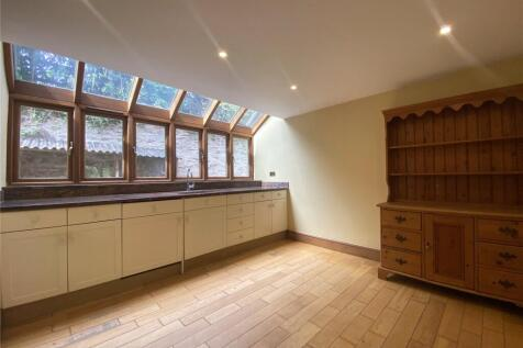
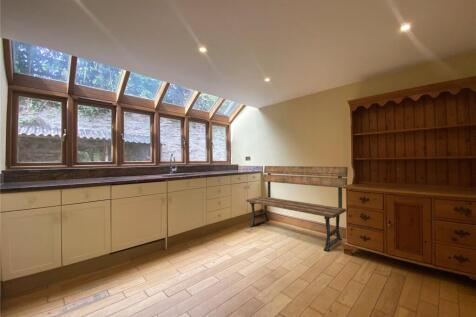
+ bench (290, 200)
